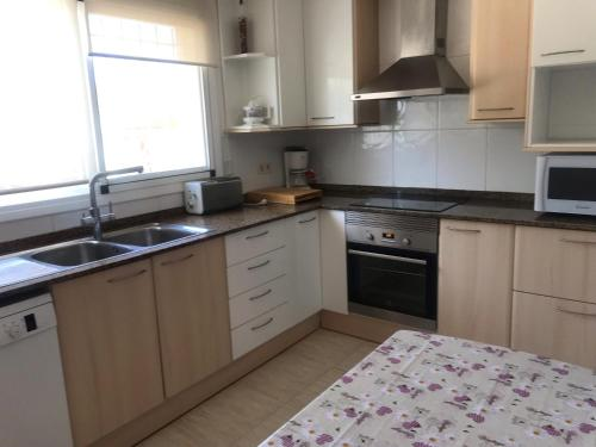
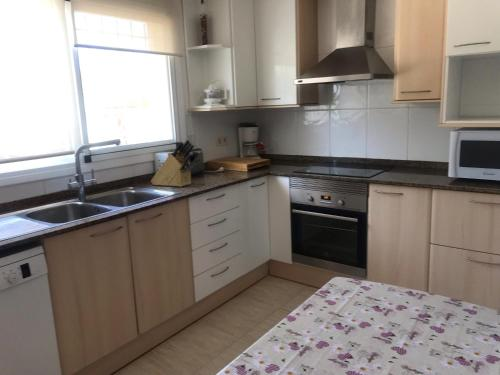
+ knife block (174, 162)
